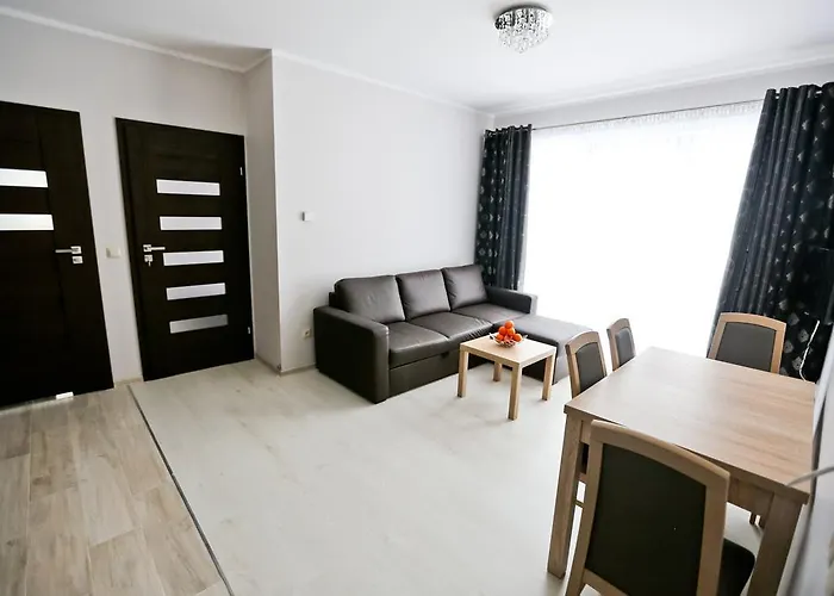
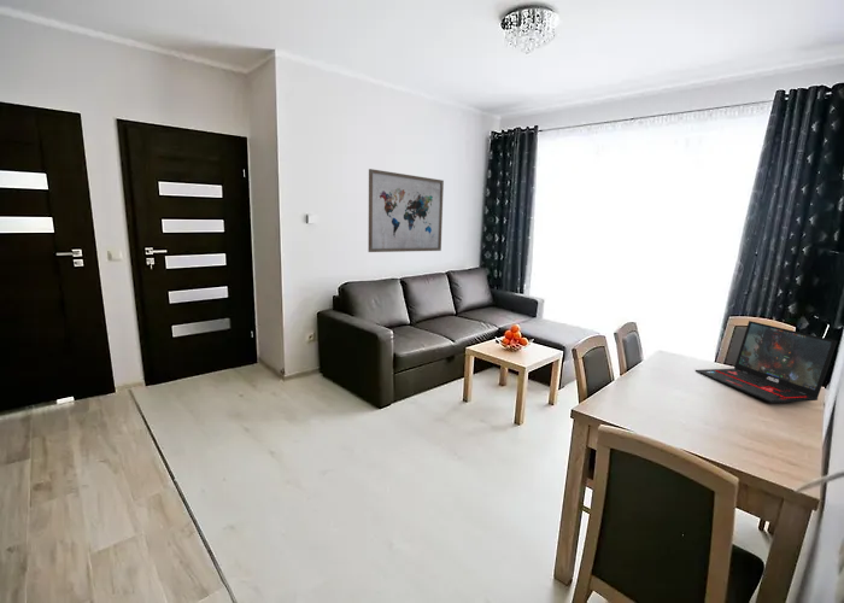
+ wall art (408, 213)
+ laptop (758, 358)
